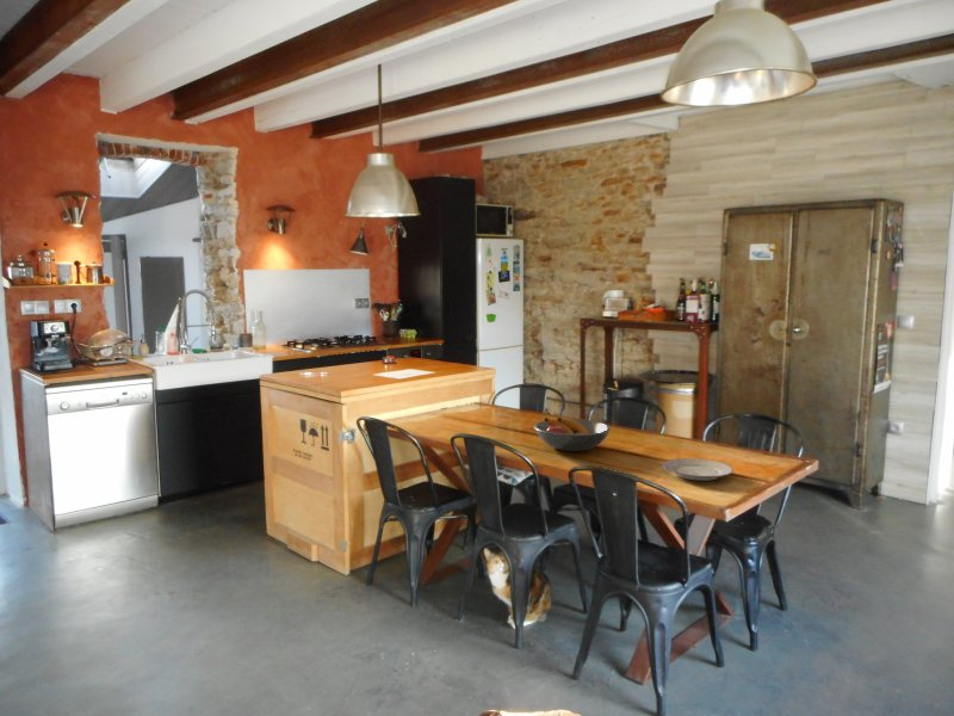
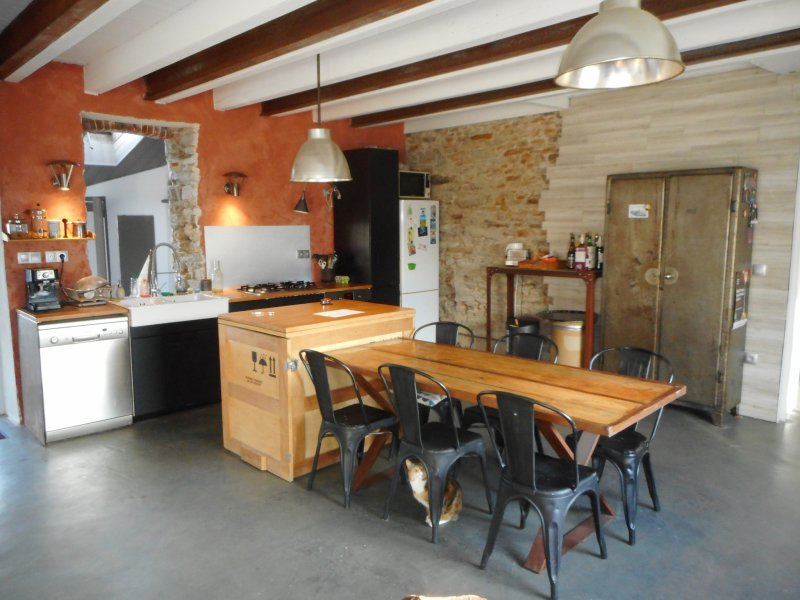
- fruit bowl (571, 433)
- plate (696, 470)
